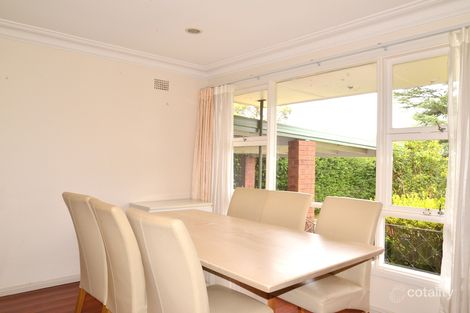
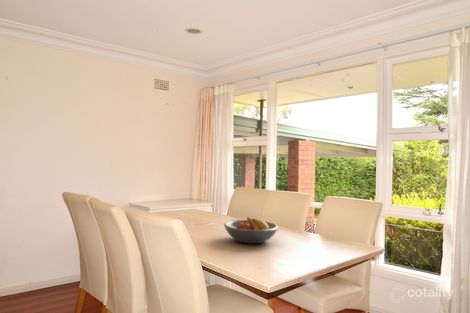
+ fruit bowl (250, 230)
